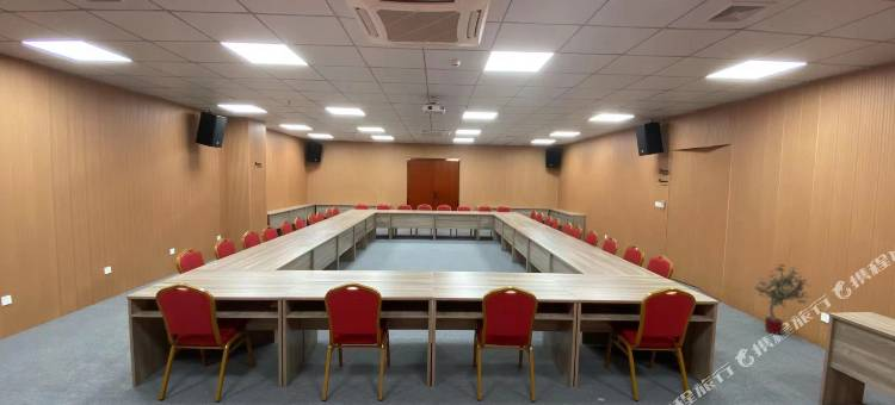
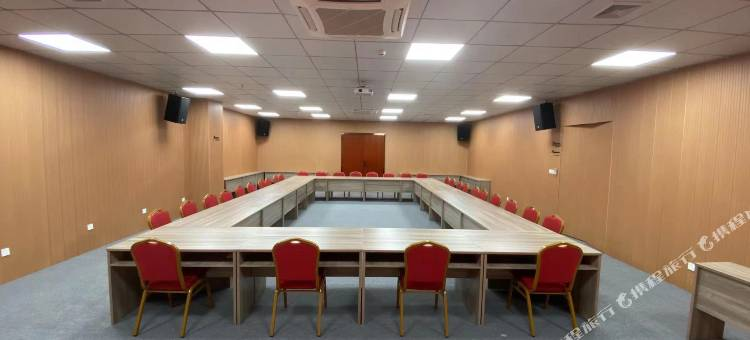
- potted tree (779, 298)
